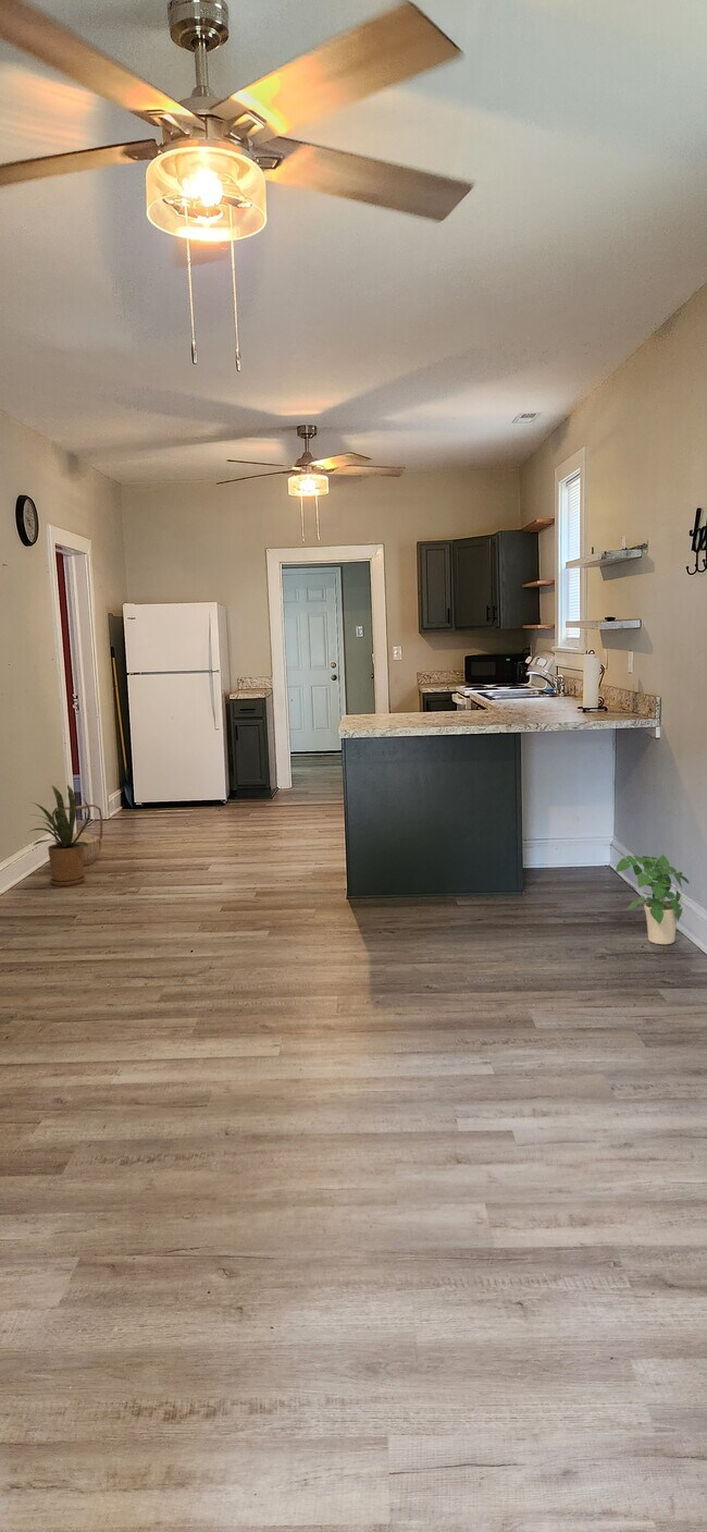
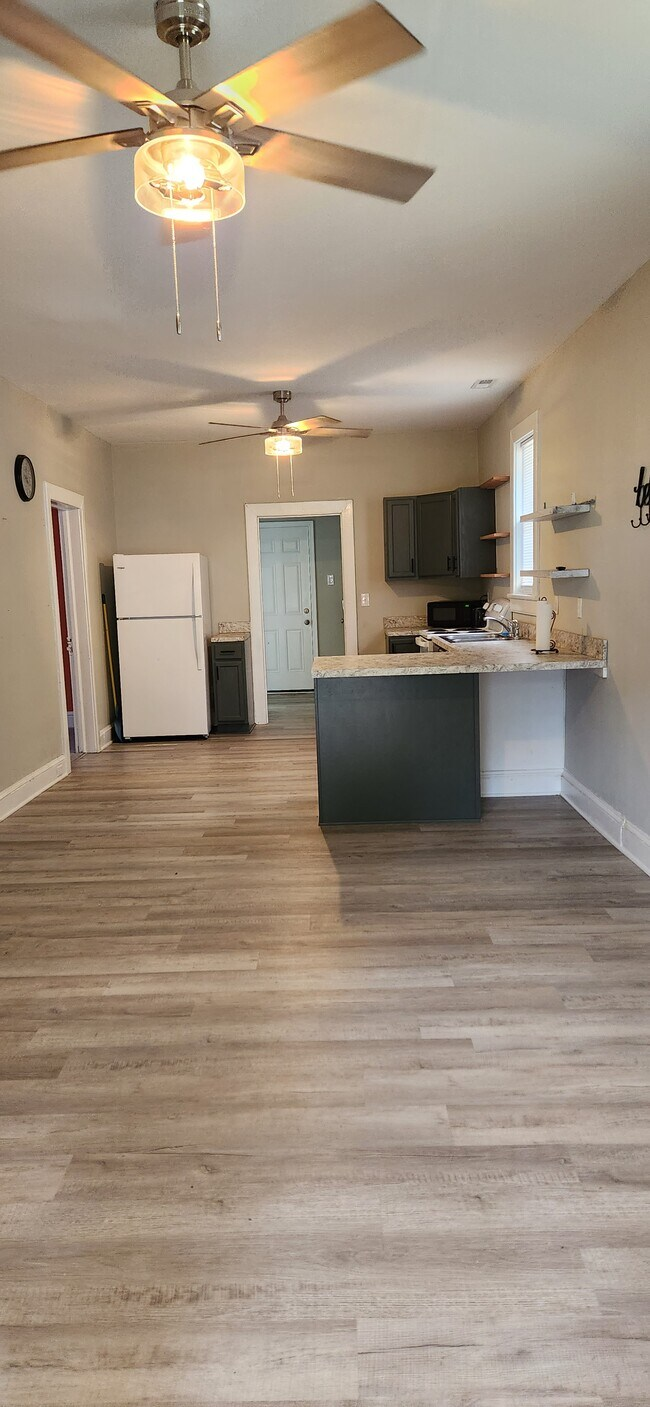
- potted plant (654, 898)
- house plant (59, 836)
- basket (78, 833)
